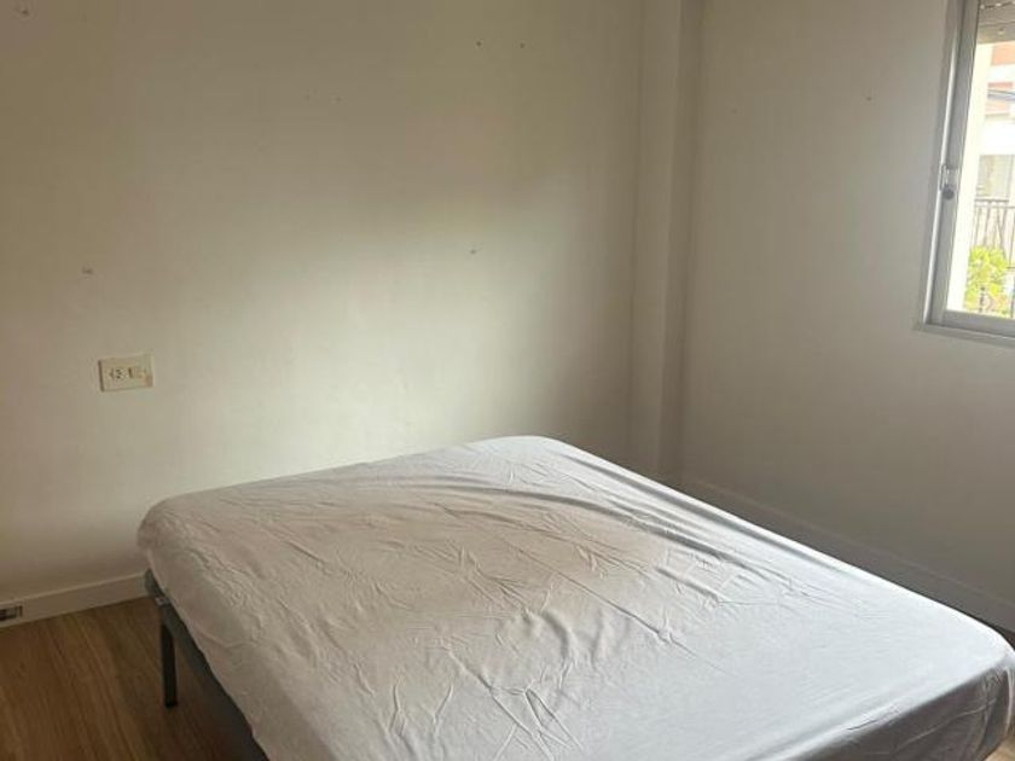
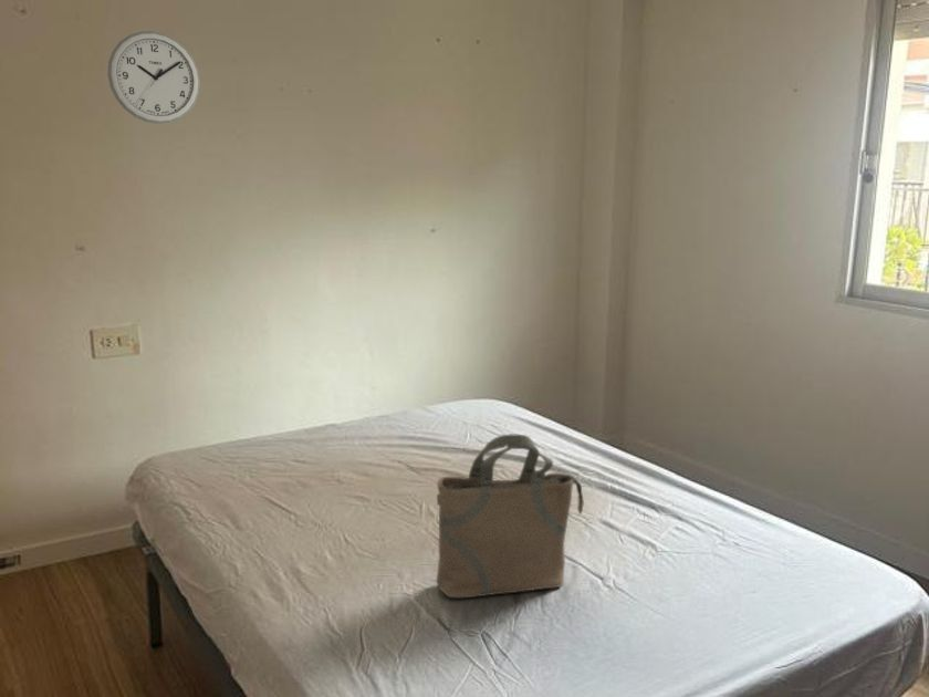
+ wall clock (155, 77)
+ tote bag (512, 509)
